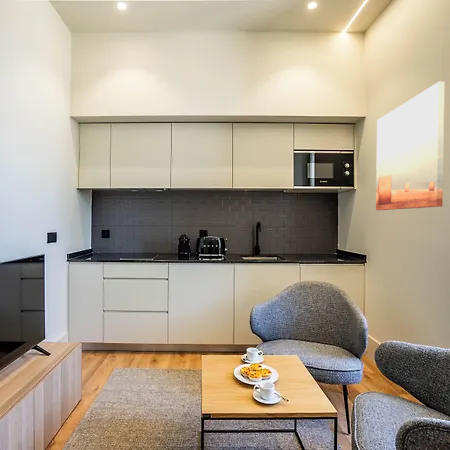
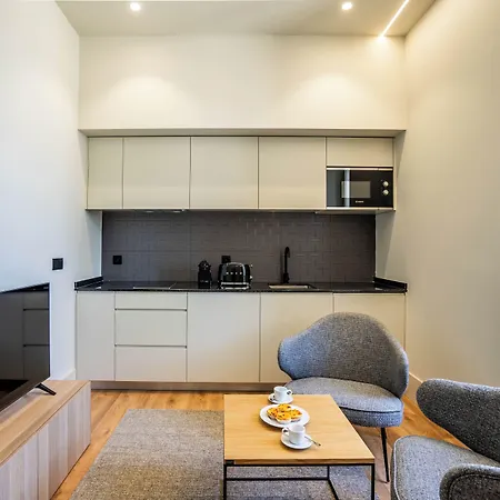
- wall art (404, 156)
